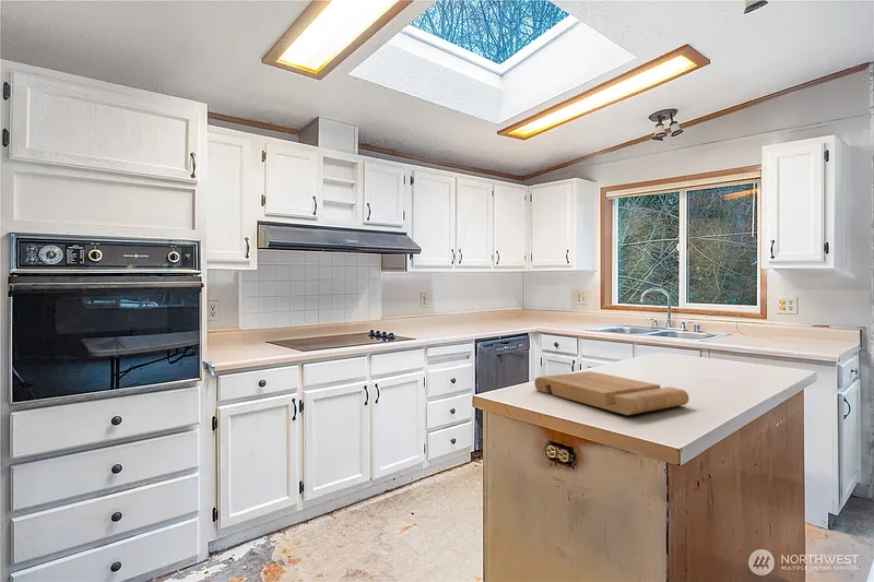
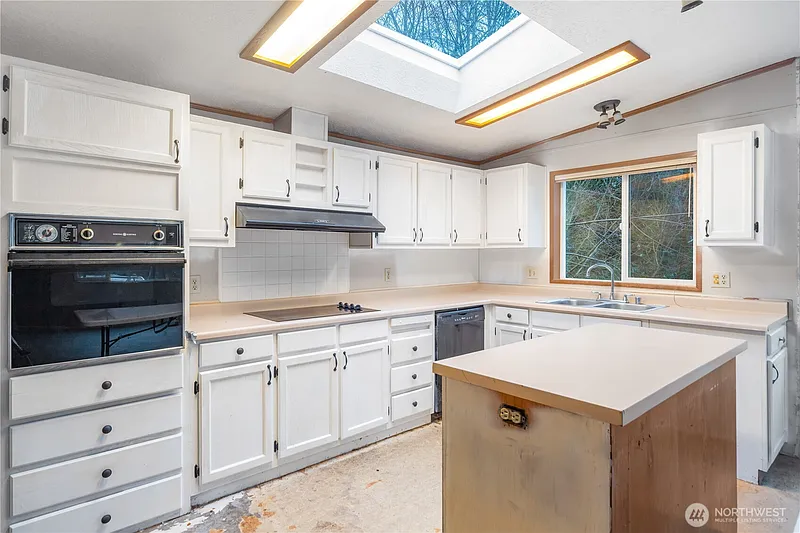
- cutting board (605, 390)
